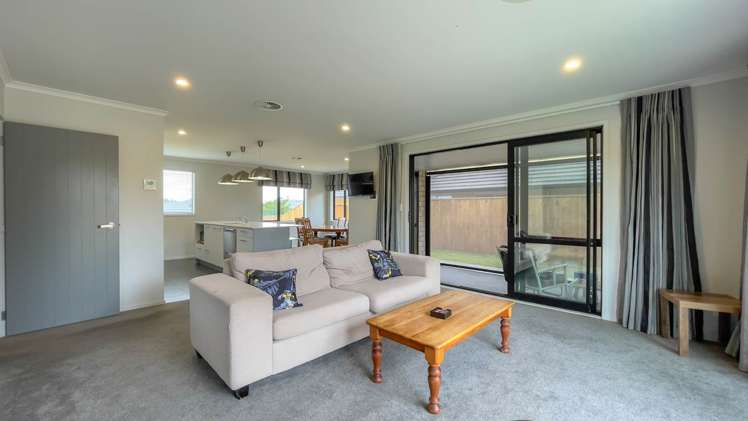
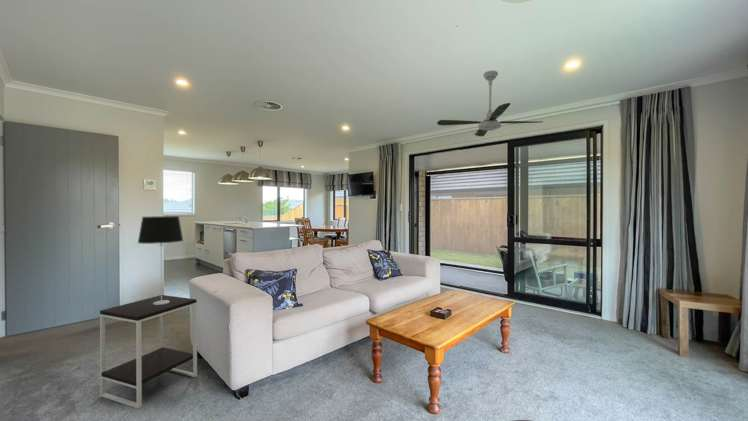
+ side table (153, 351)
+ table lamp (161, 259)
+ ceiling fan (489, 100)
